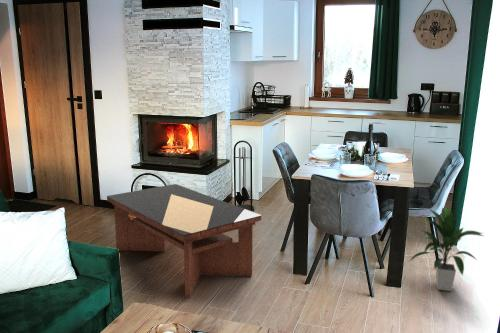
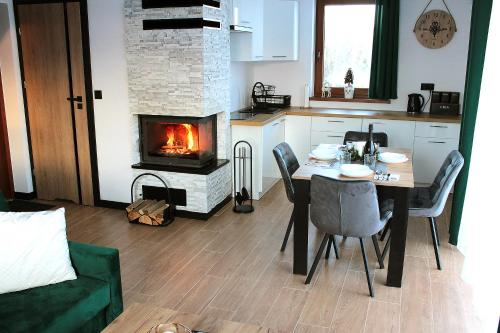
- coffee table (179, 233)
- indoor plant (444, 246)
